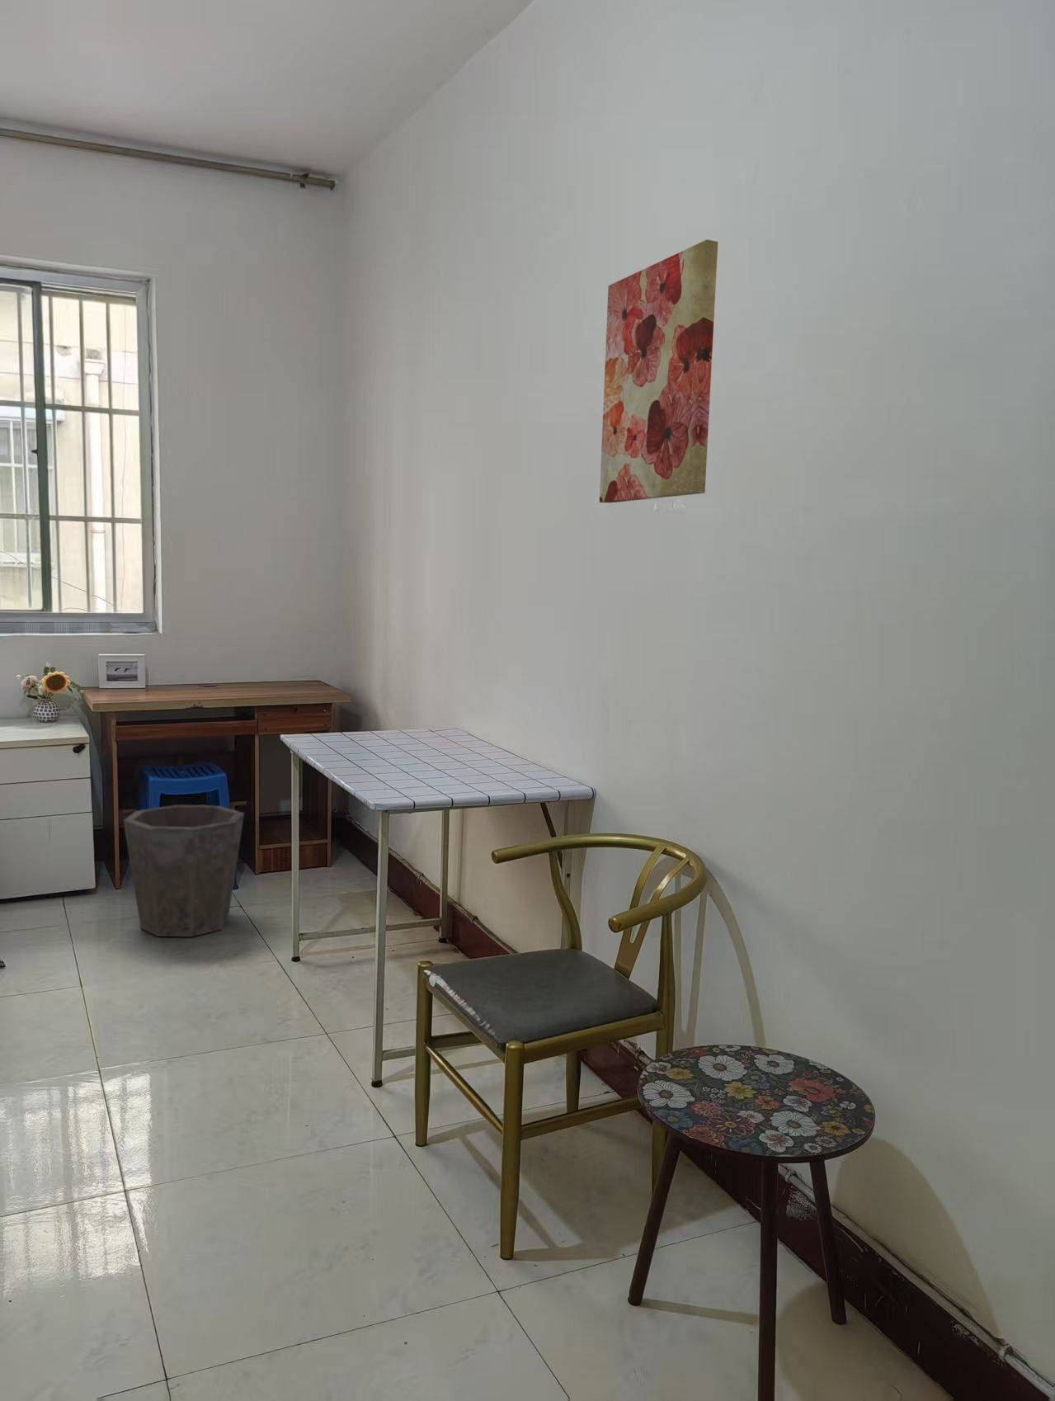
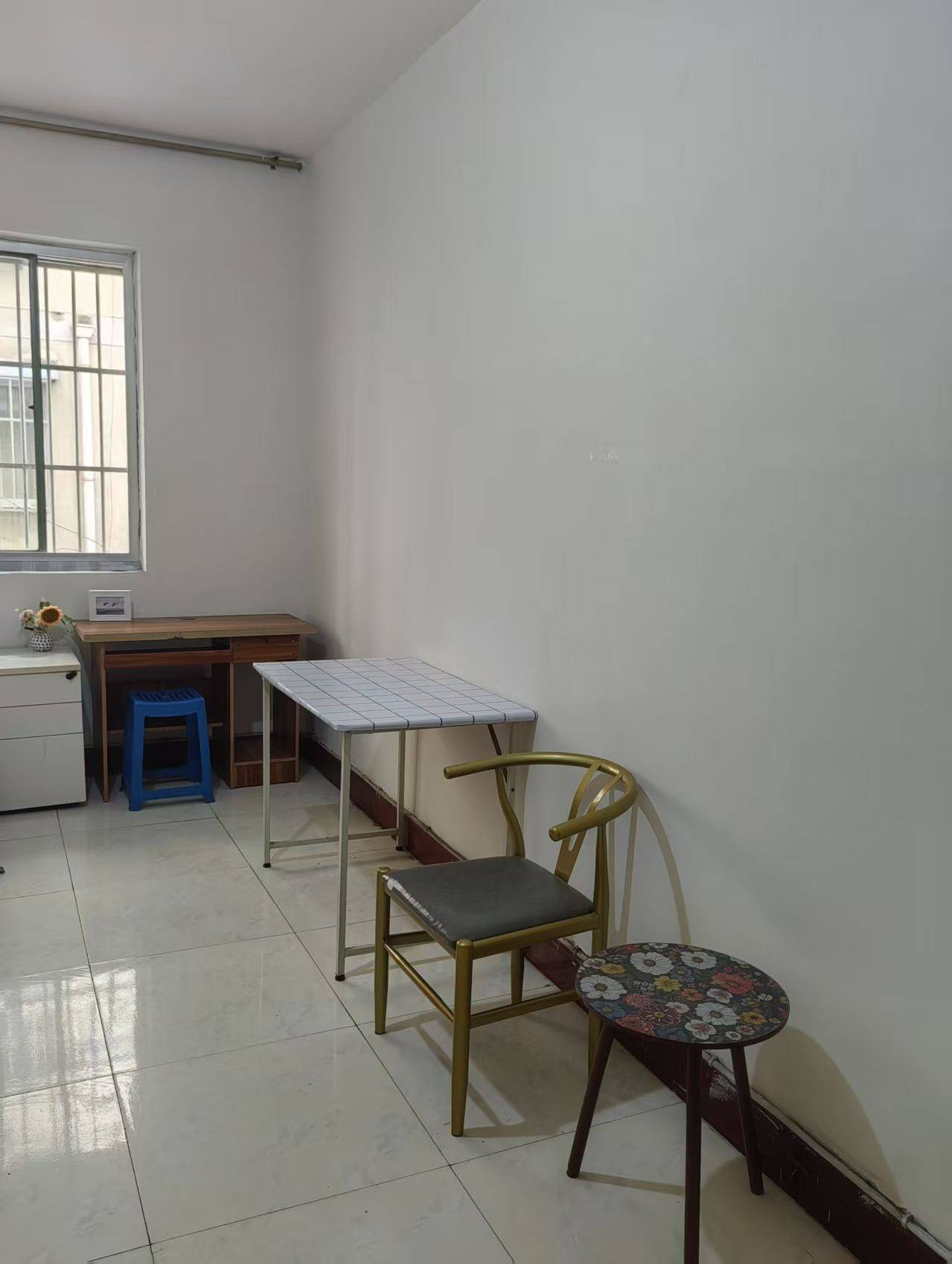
- waste bin (185, 870)
- wall art (654, 382)
